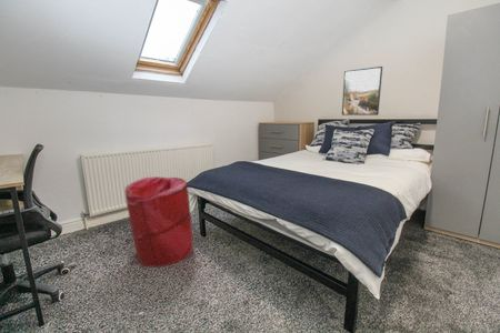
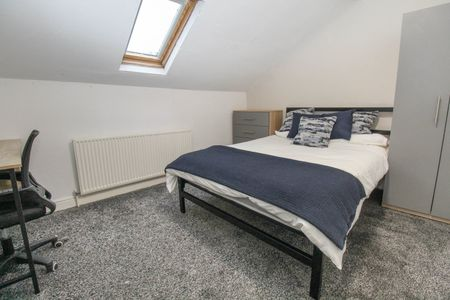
- laundry hamper (161, 218)
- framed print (360, 92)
